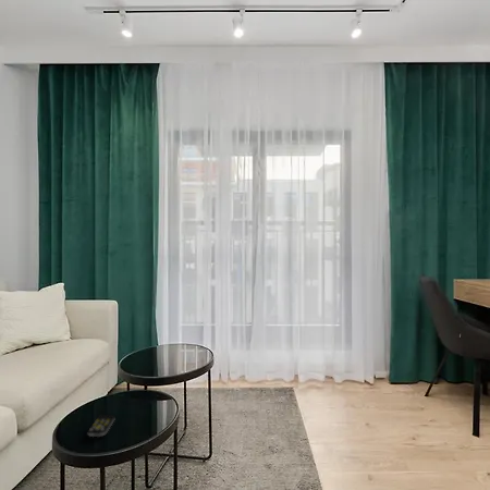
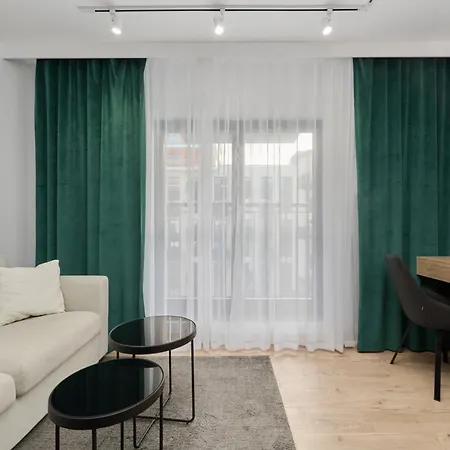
- remote control (101, 425)
